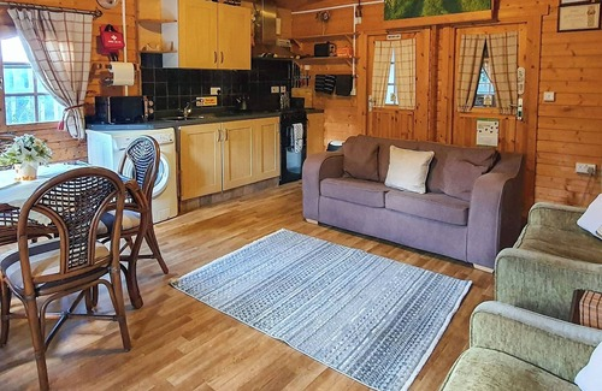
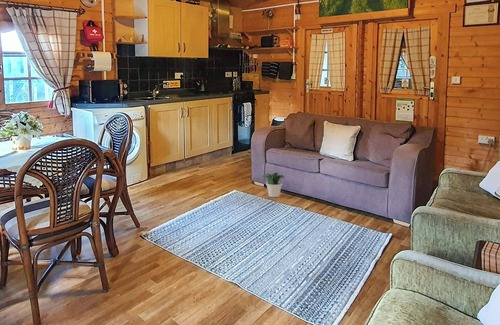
+ potted plant (273, 185)
